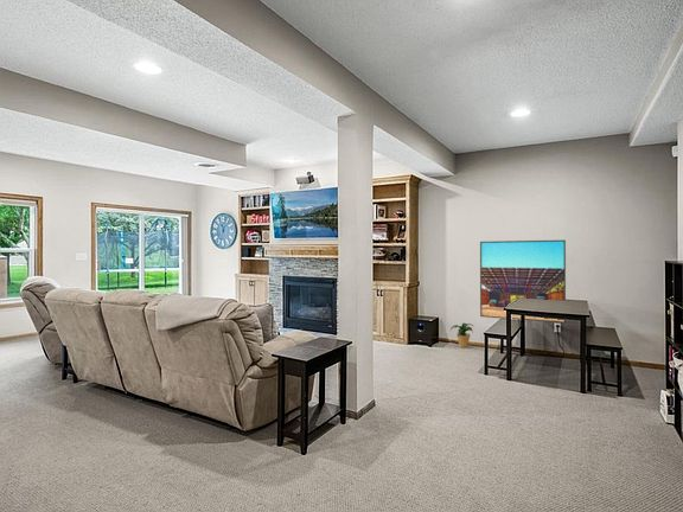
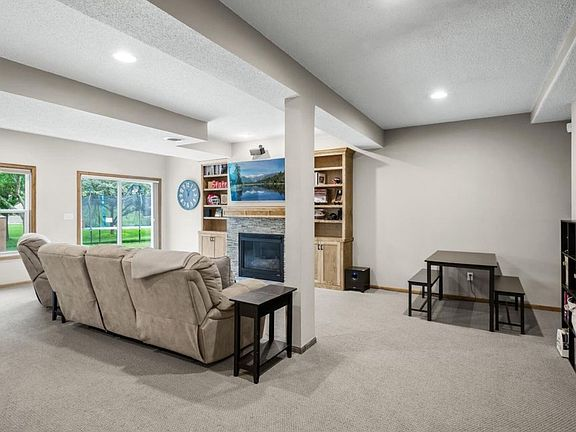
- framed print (521, 280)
- potted plant (464, 334)
